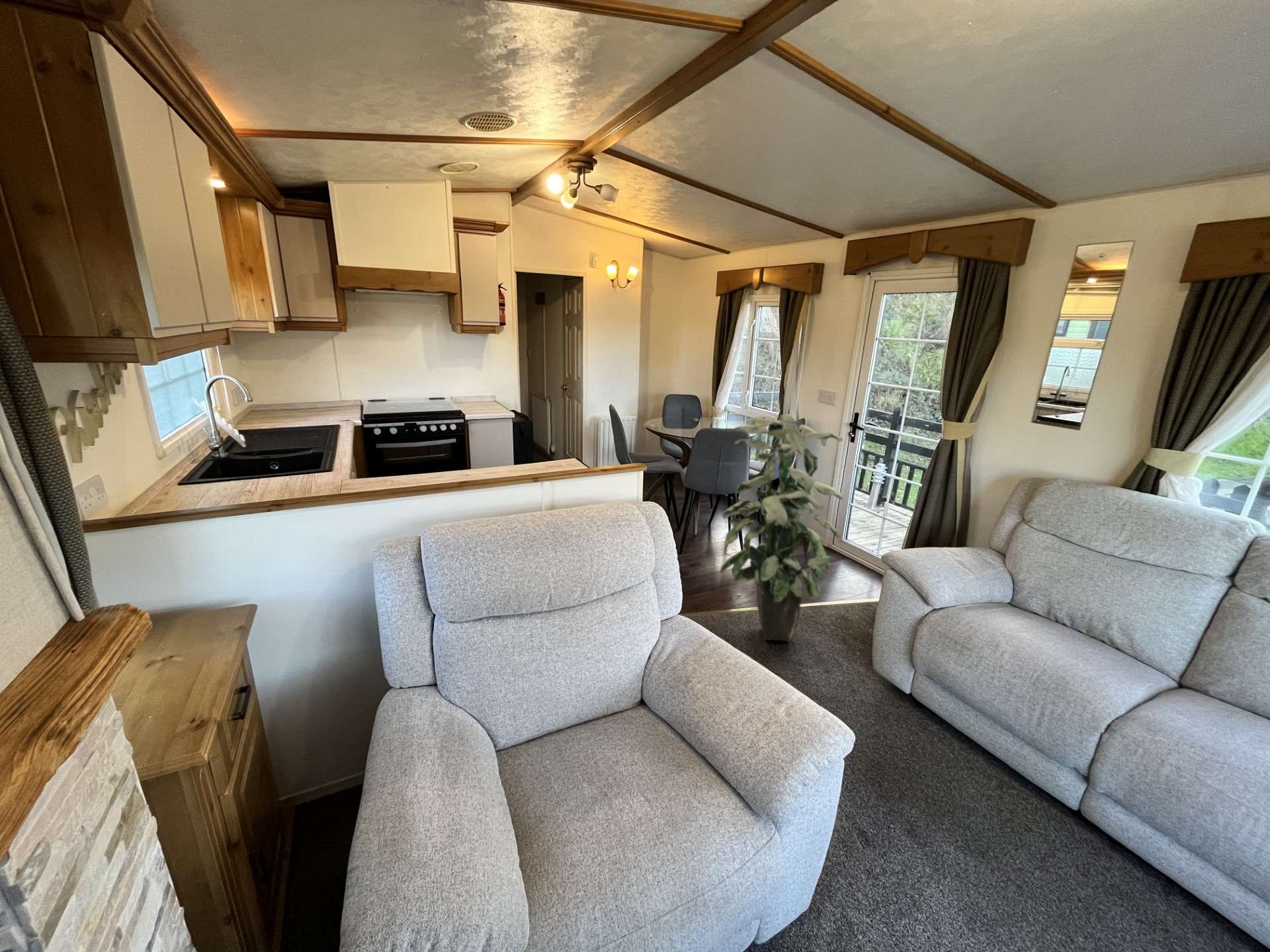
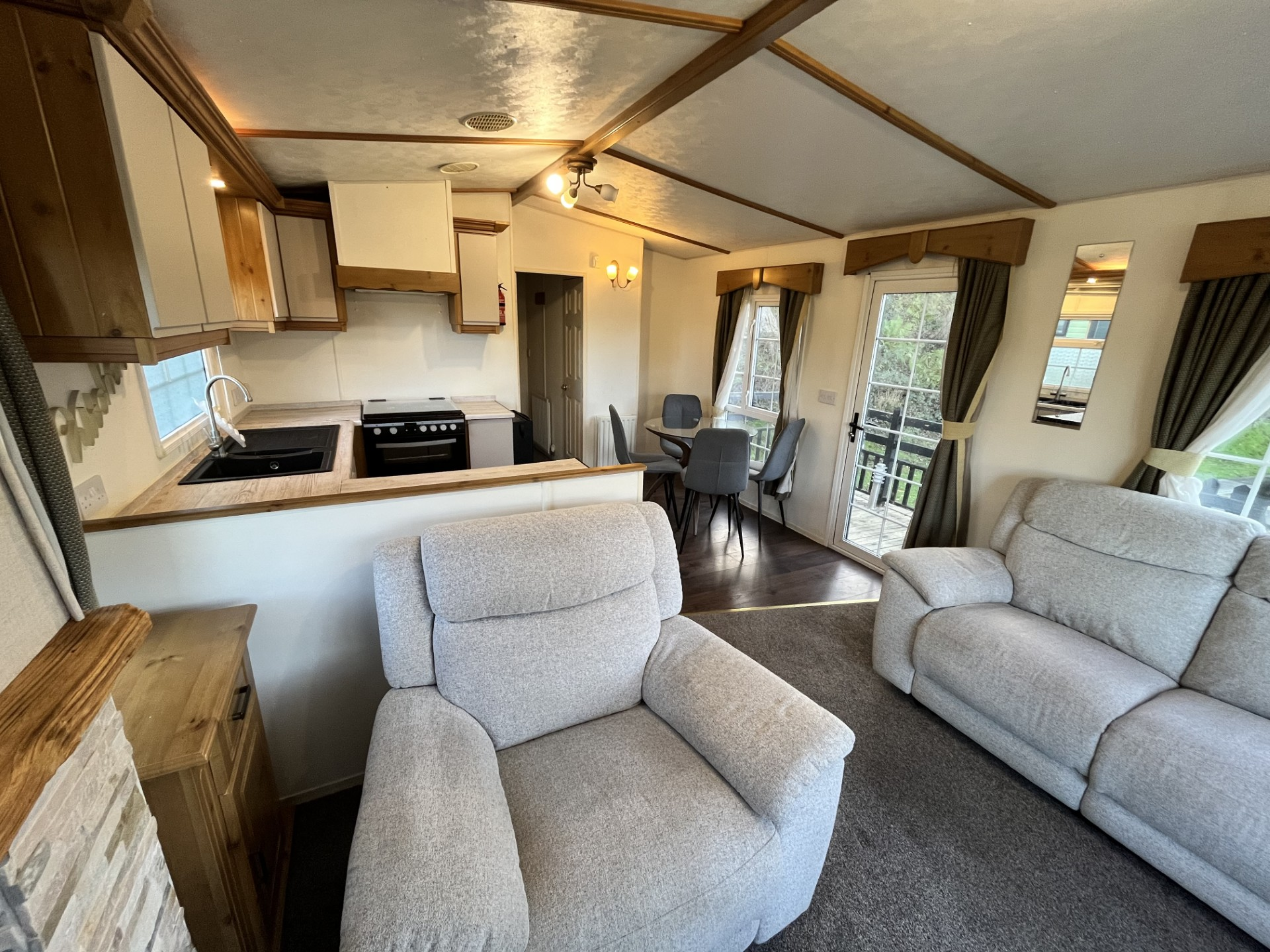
- indoor plant (777, 528)
